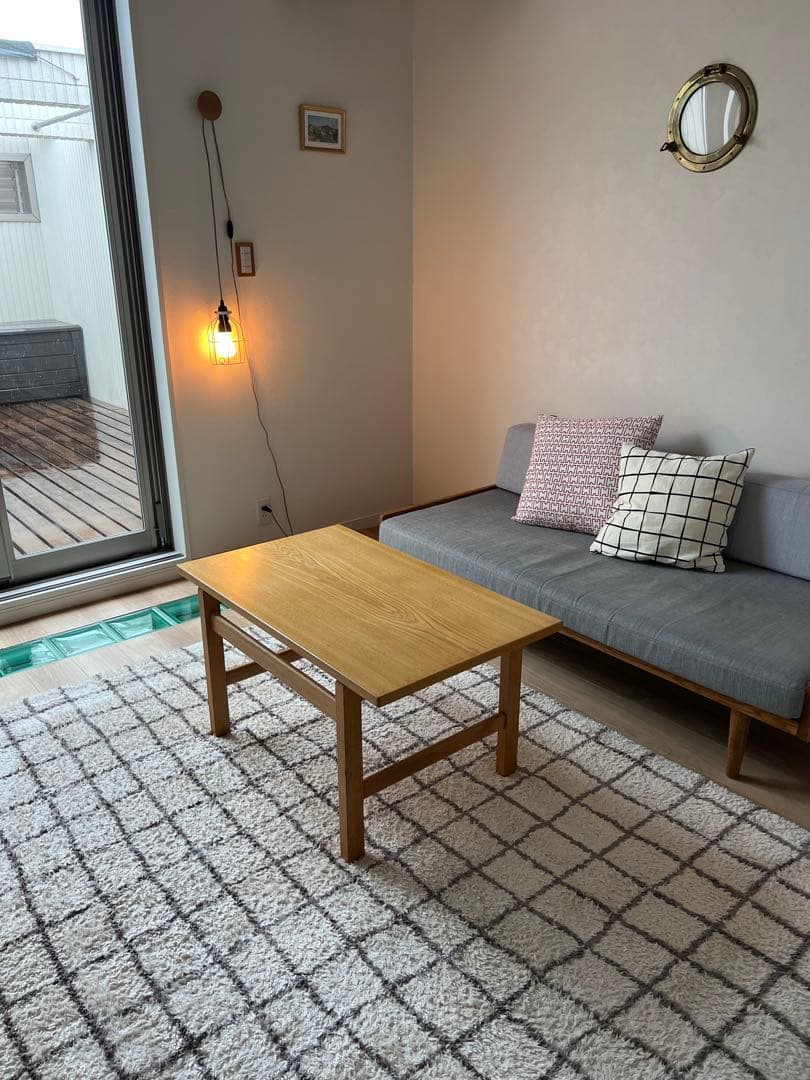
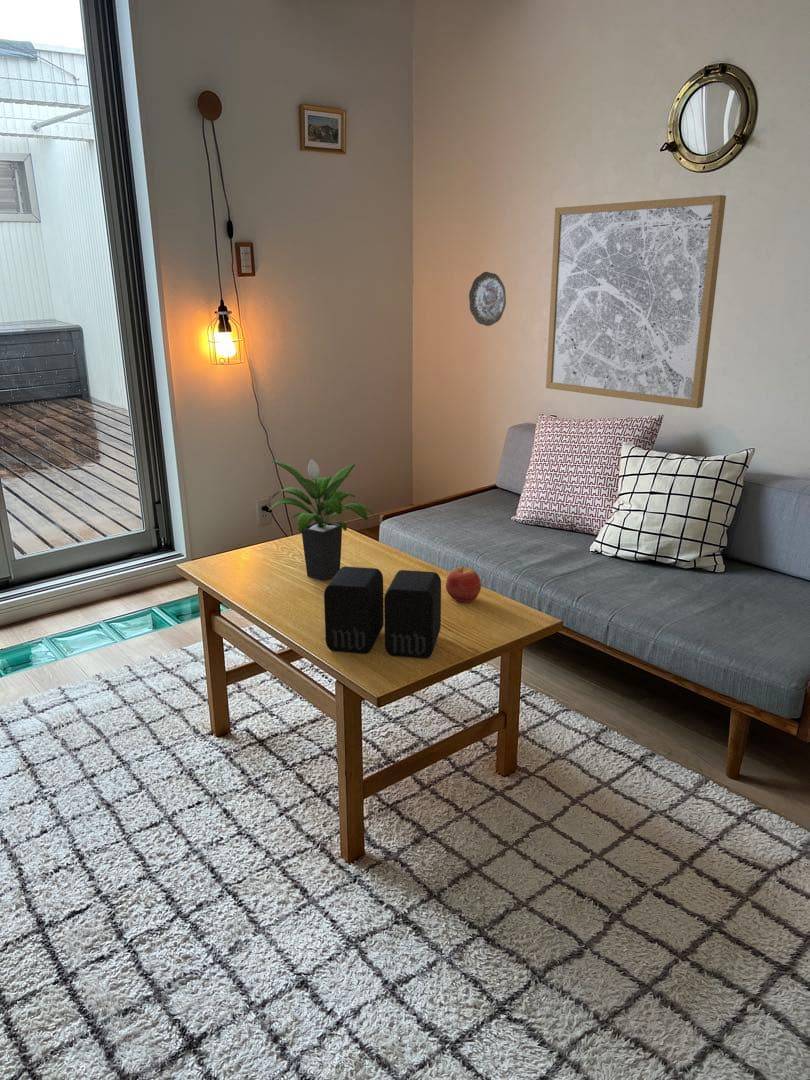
+ potted plant (322, 518)
+ speaker (384, 611)
+ apple (463, 582)
+ decorative plate (488, 299)
+ wall art (625, 303)
